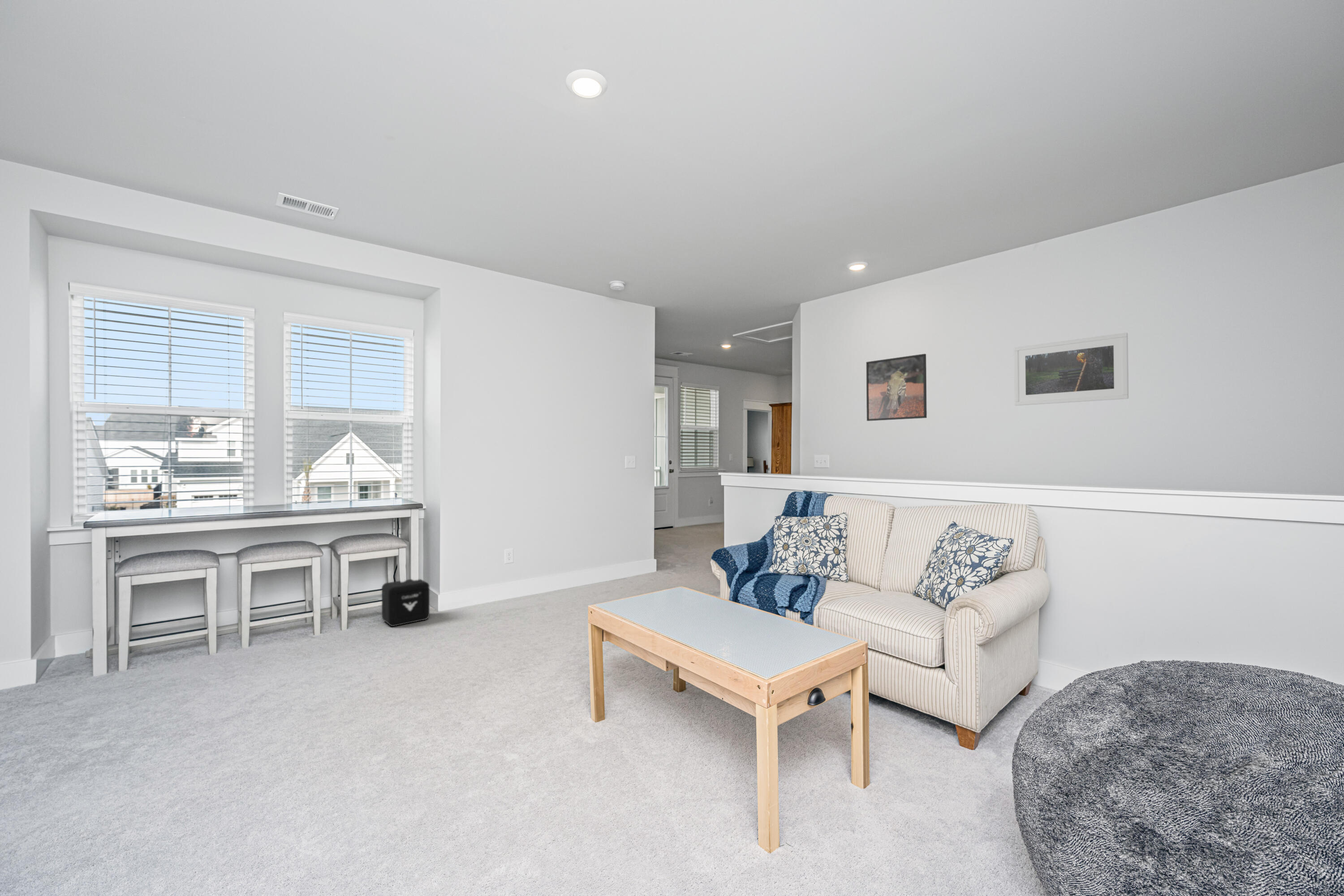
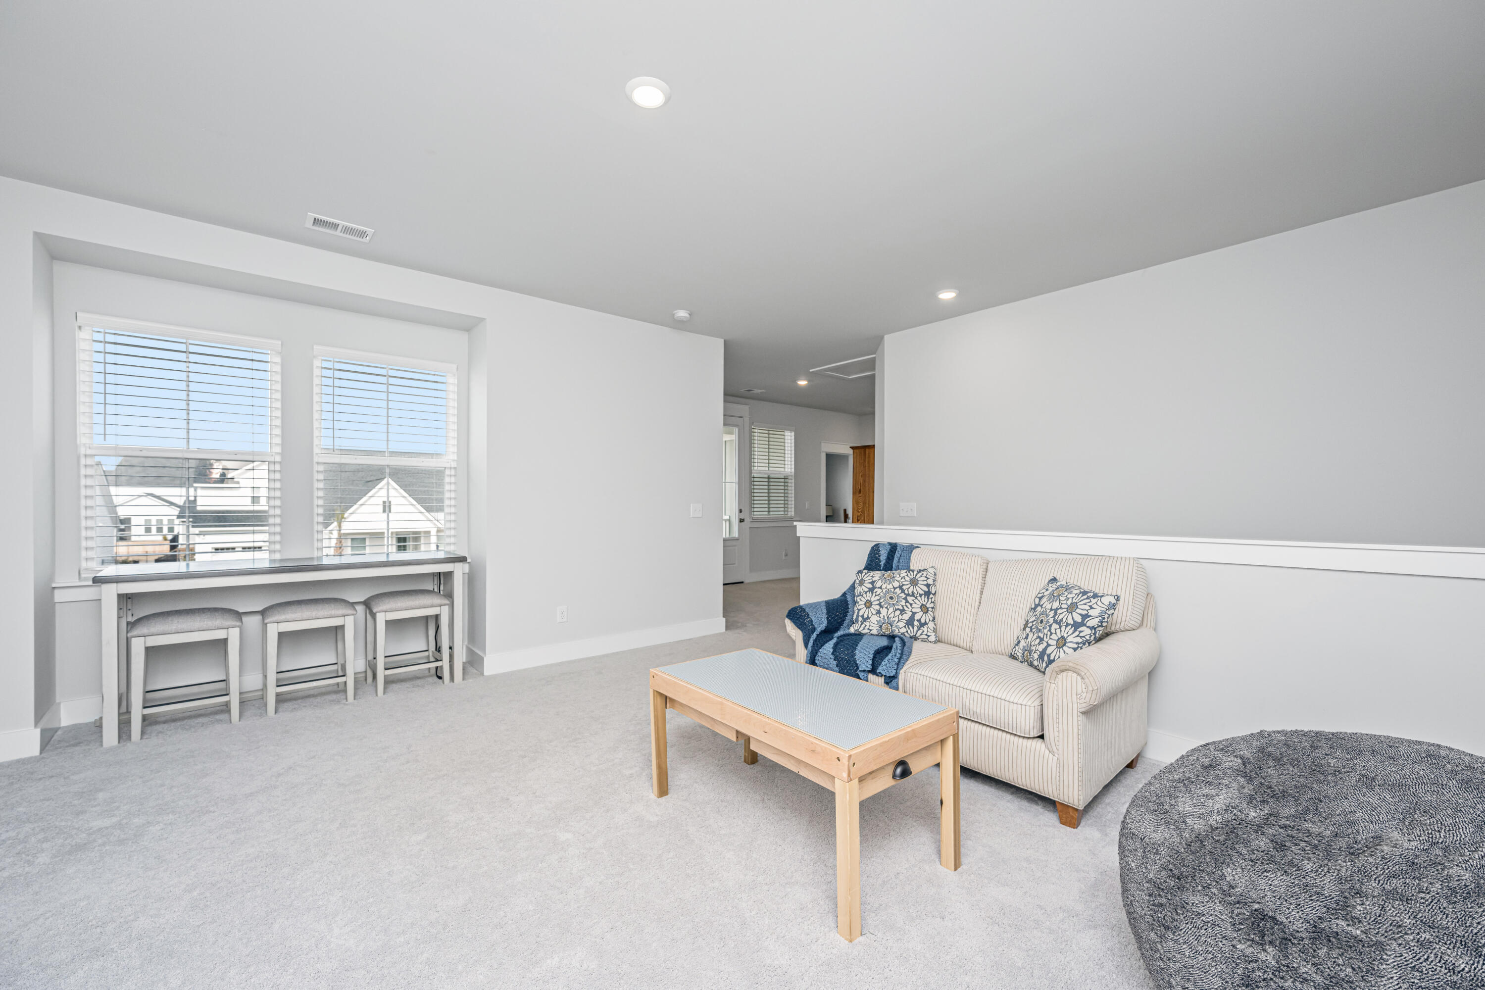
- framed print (1068, 371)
- air purifier (406, 602)
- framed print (895, 388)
